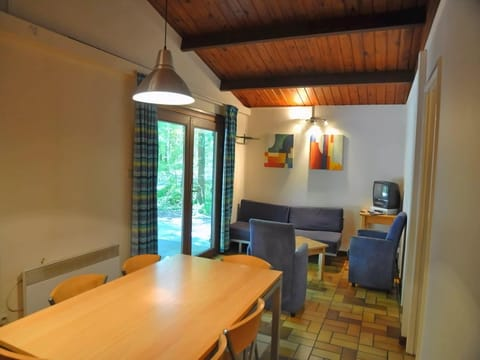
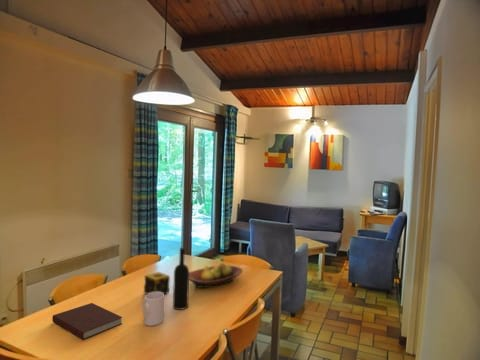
+ candle (156, 284)
+ fruit bowl (214, 273)
+ notebook (87, 319)
+ wine bottle (181, 277)
+ mug (151, 307)
